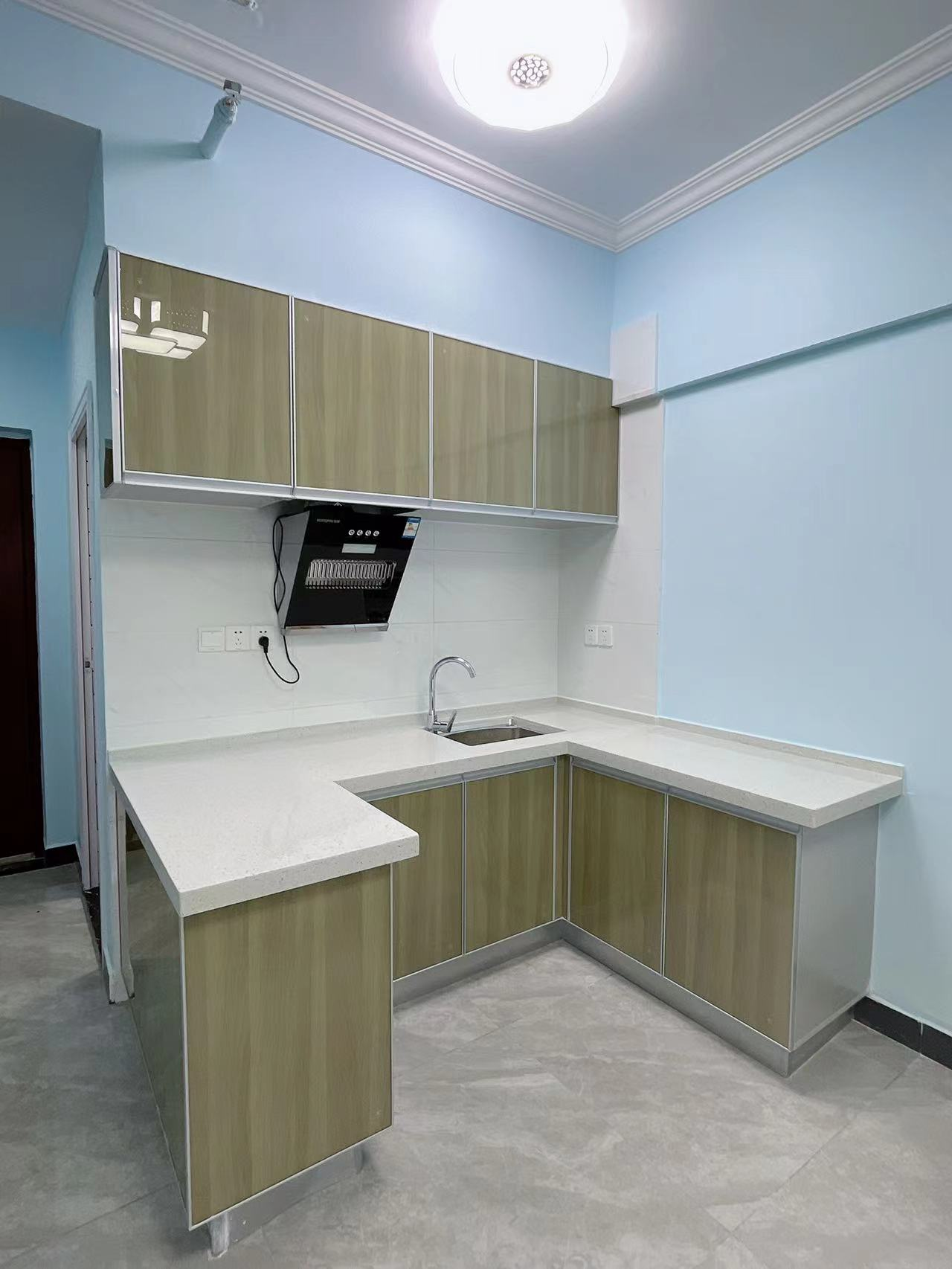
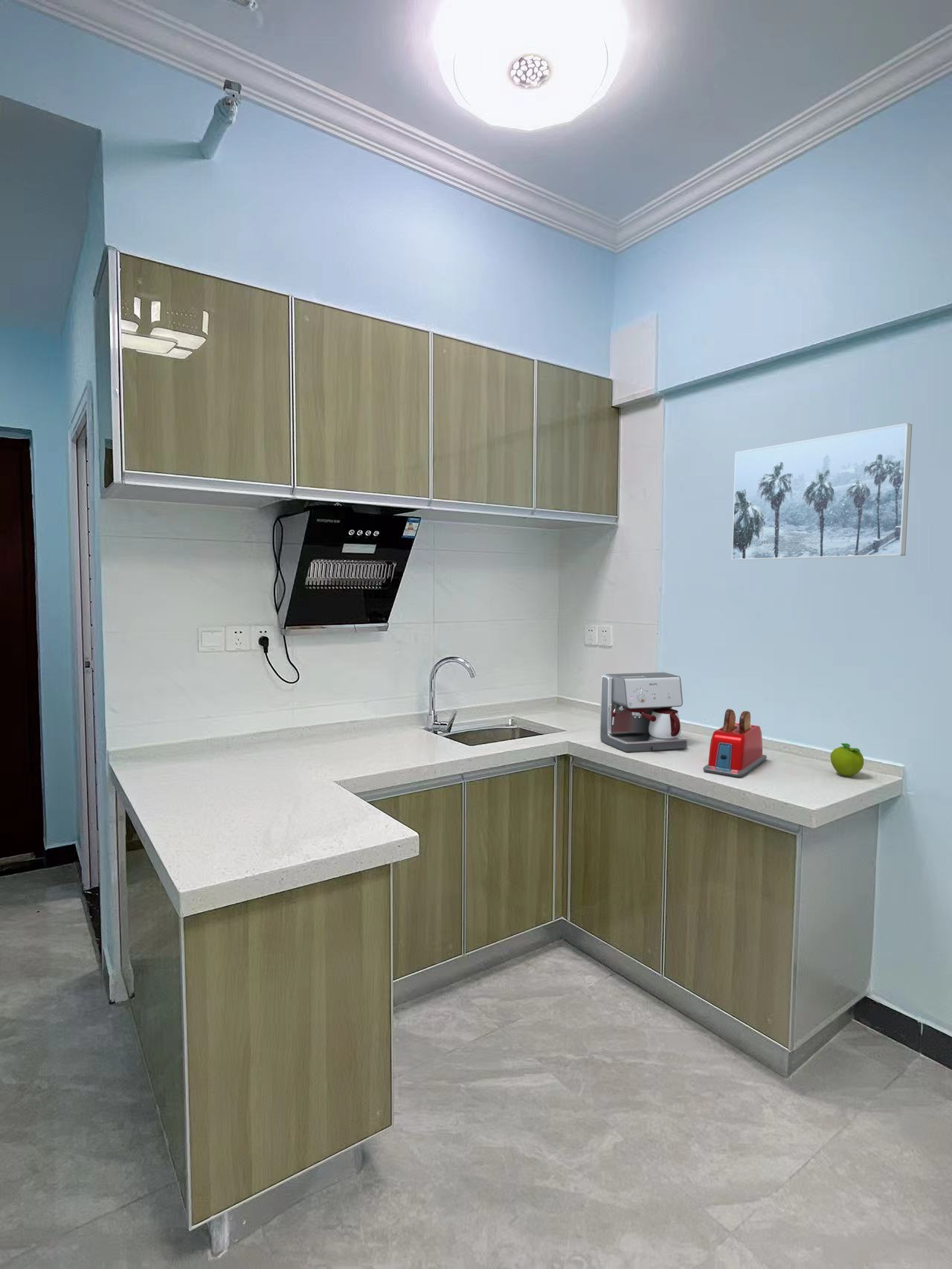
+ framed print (812, 499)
+ fruit (846, 759)
+ coffee maker (643, 710)
+ toaster (736, 737)
